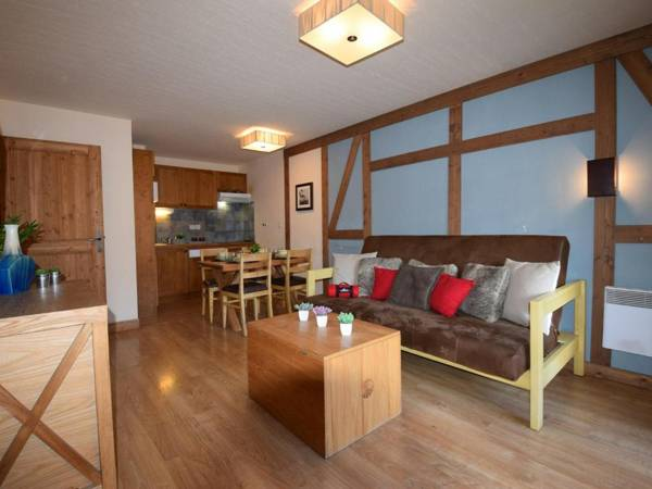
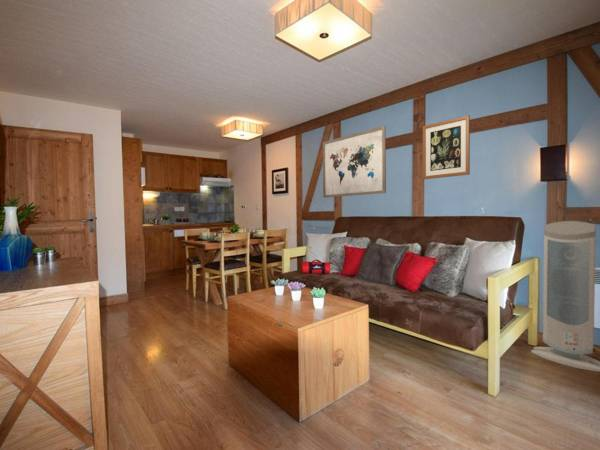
+ wall art (444, 149)
+ air purifier (568, 290)
+ wall art (351, 165)
